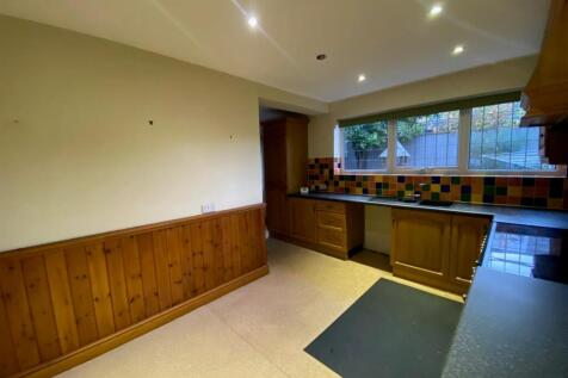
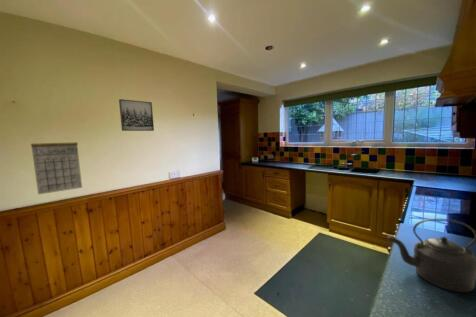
+ calendar (57, 161)
+ kettle (428, 246)
+ wall art (137, 115)
